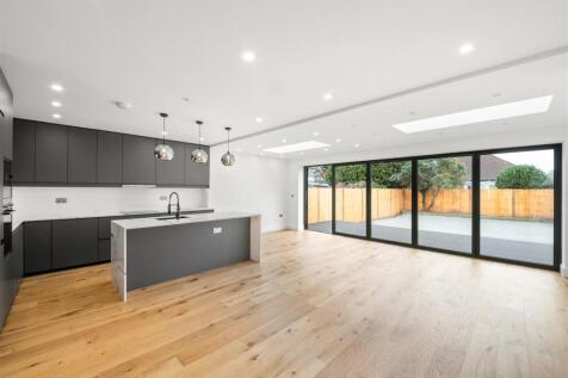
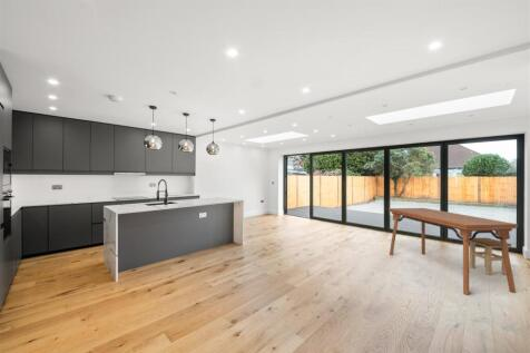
+ stool (488, 255)
+ dining table (443, 227)
